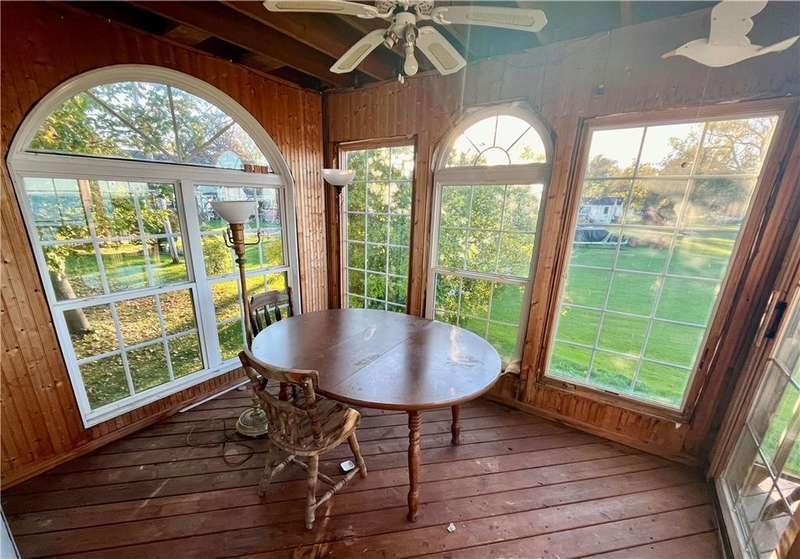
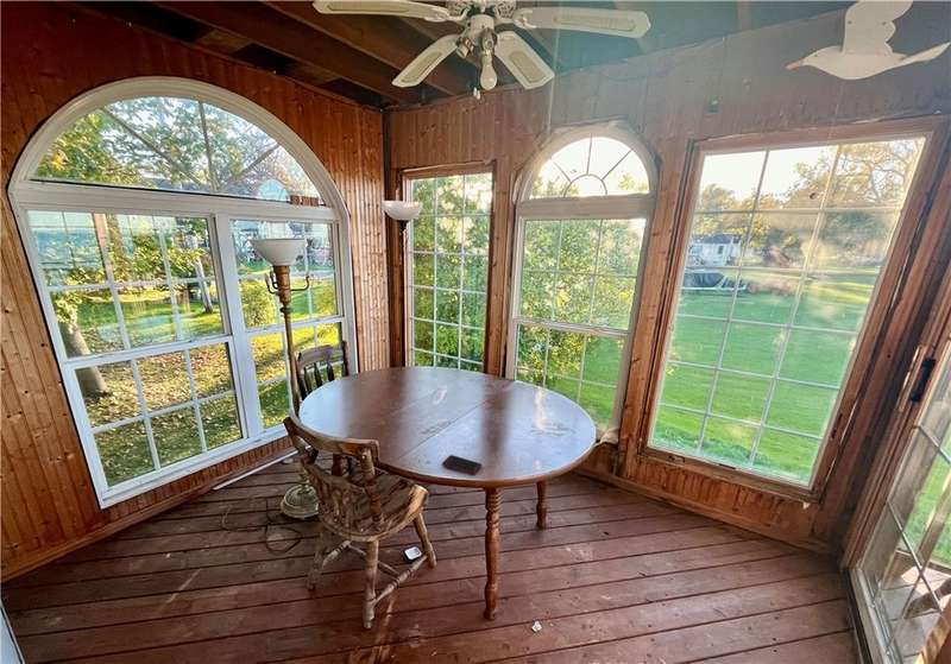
+ cell phone (461, 464)
